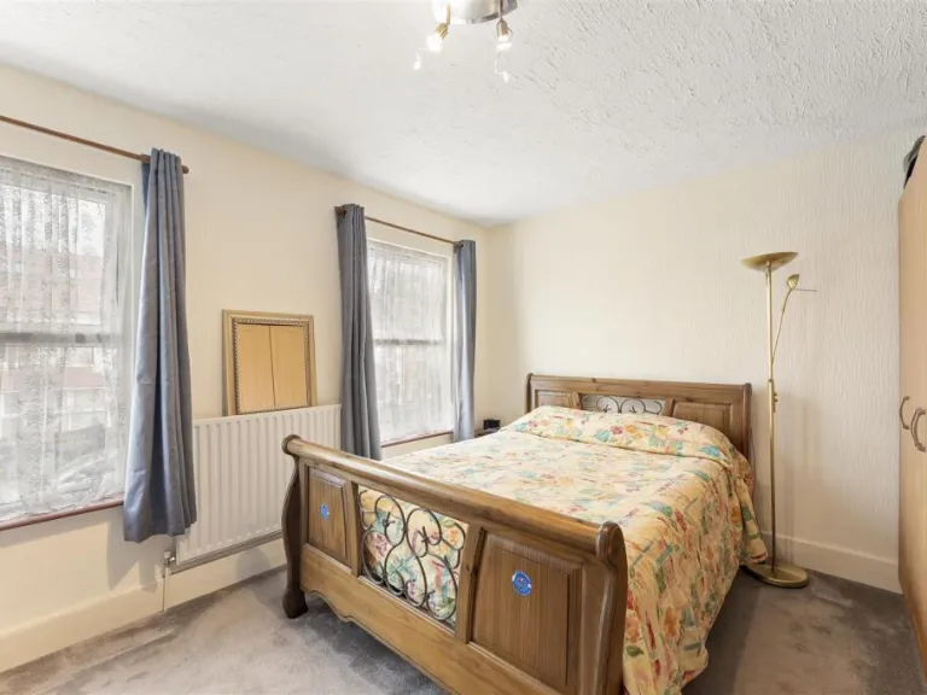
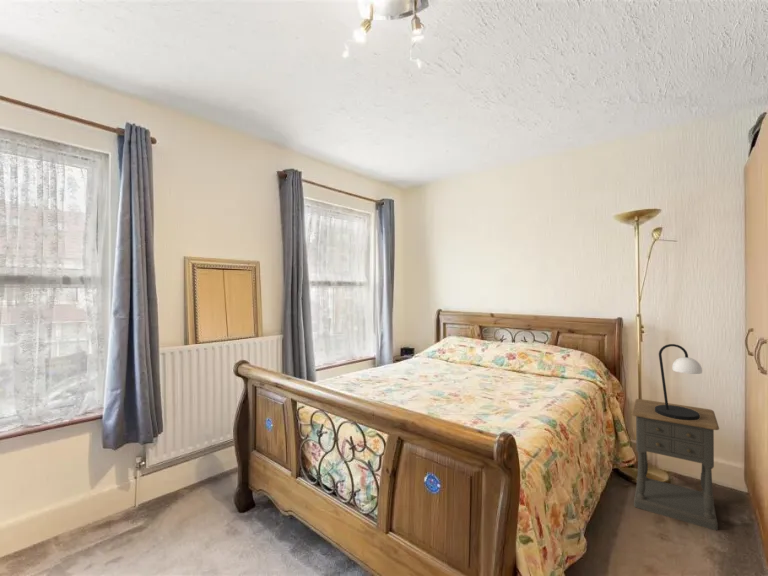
+ table lamp (676, 371)
+ nightstand (673, 456)
